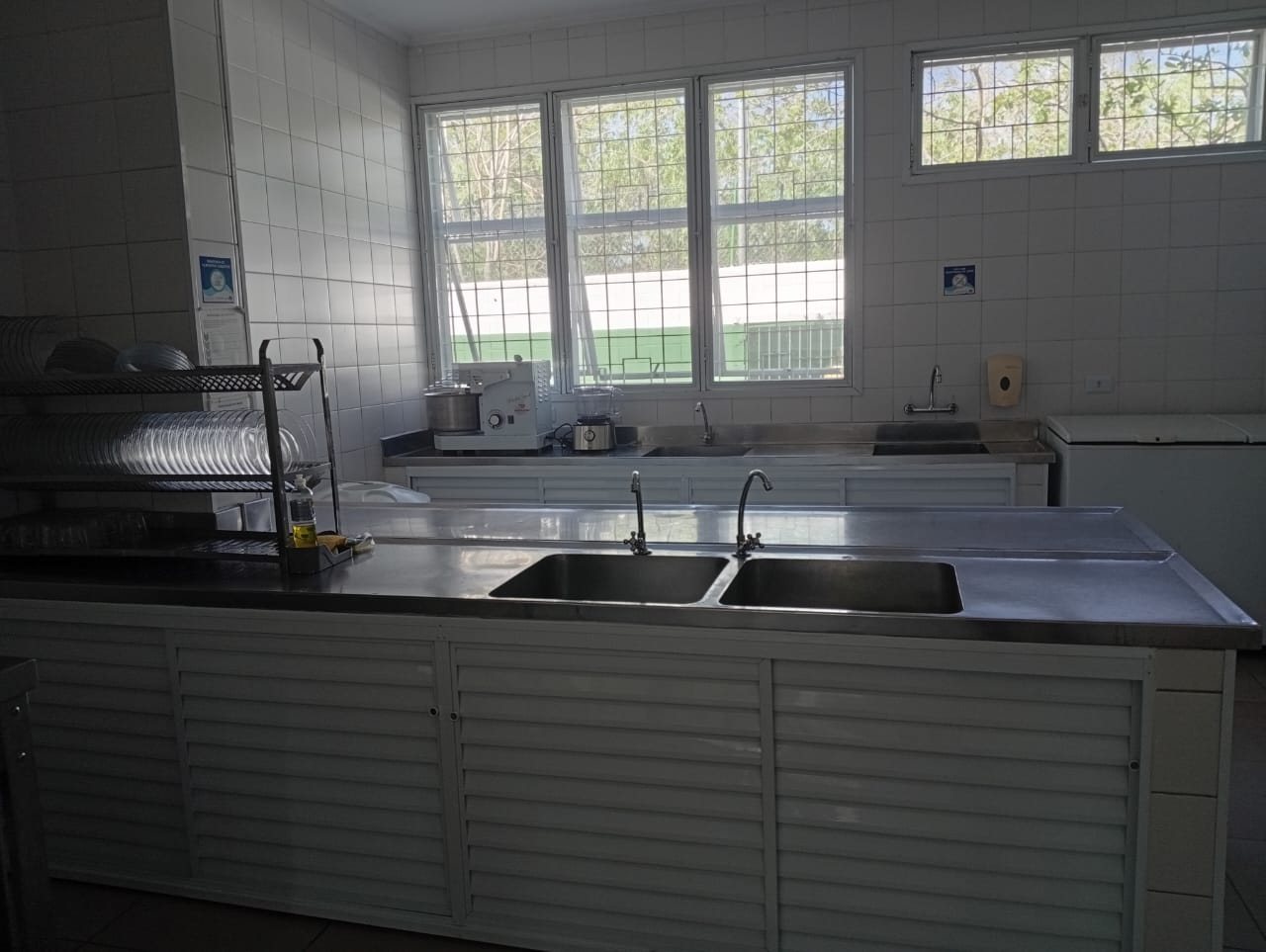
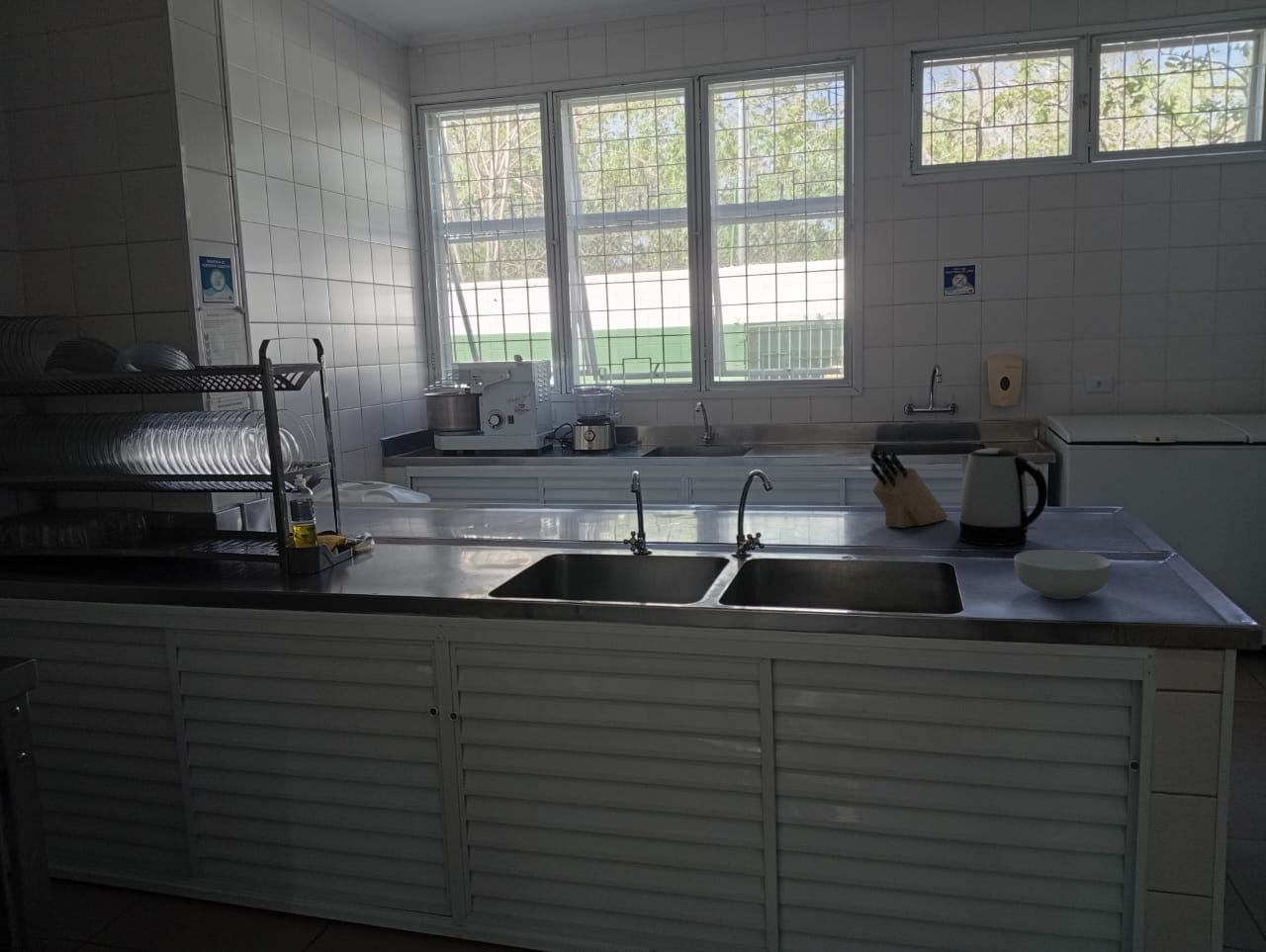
+ kettle (1002, 494)
+ knife block (906, 485)
+ cereal bowl (1060, 575)
